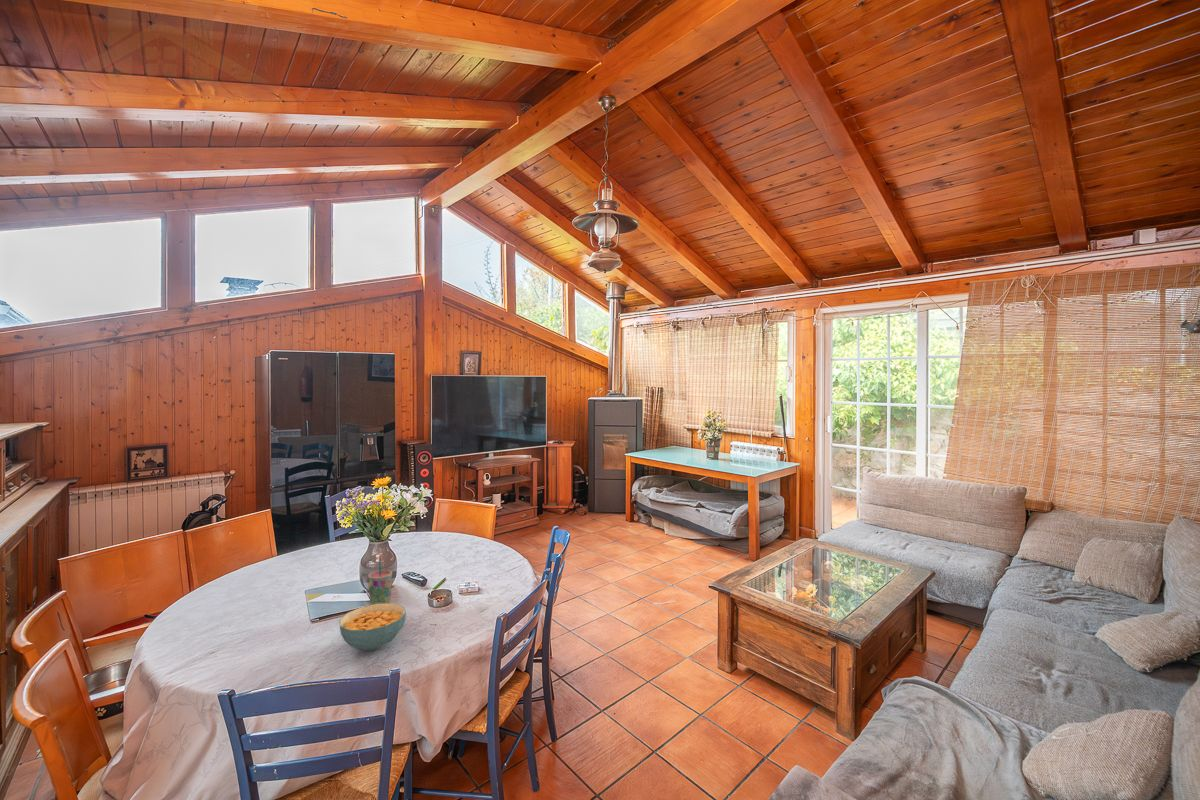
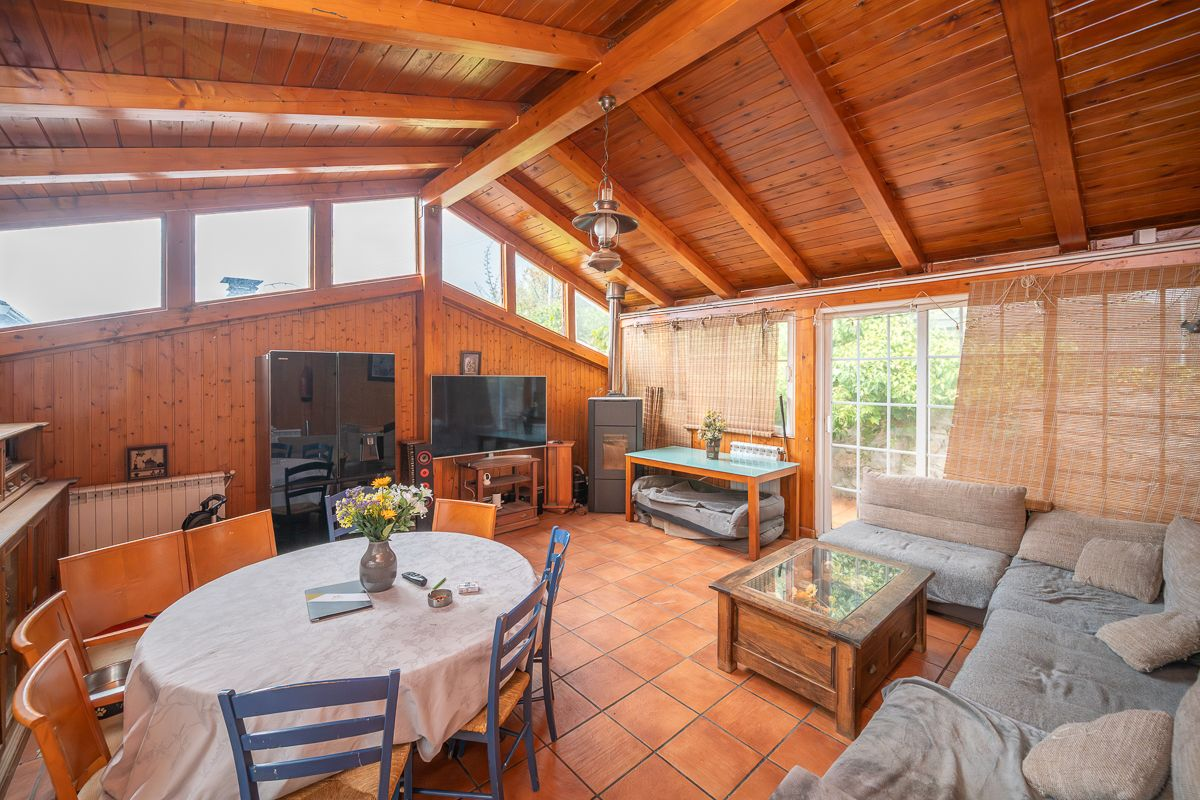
- cup (380, 582)
- cereal bowl (373, 631)
